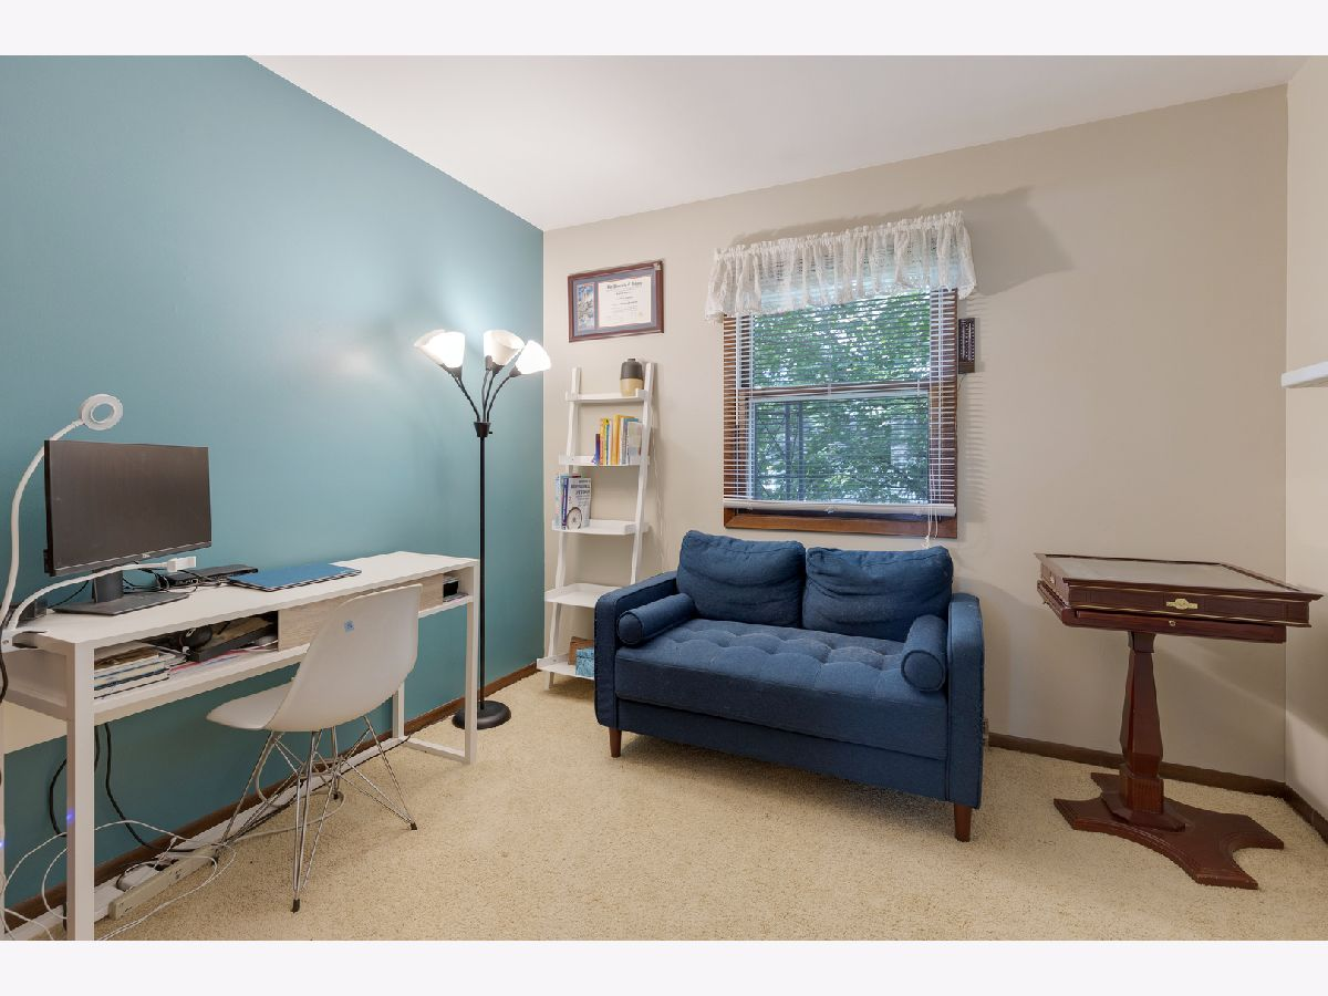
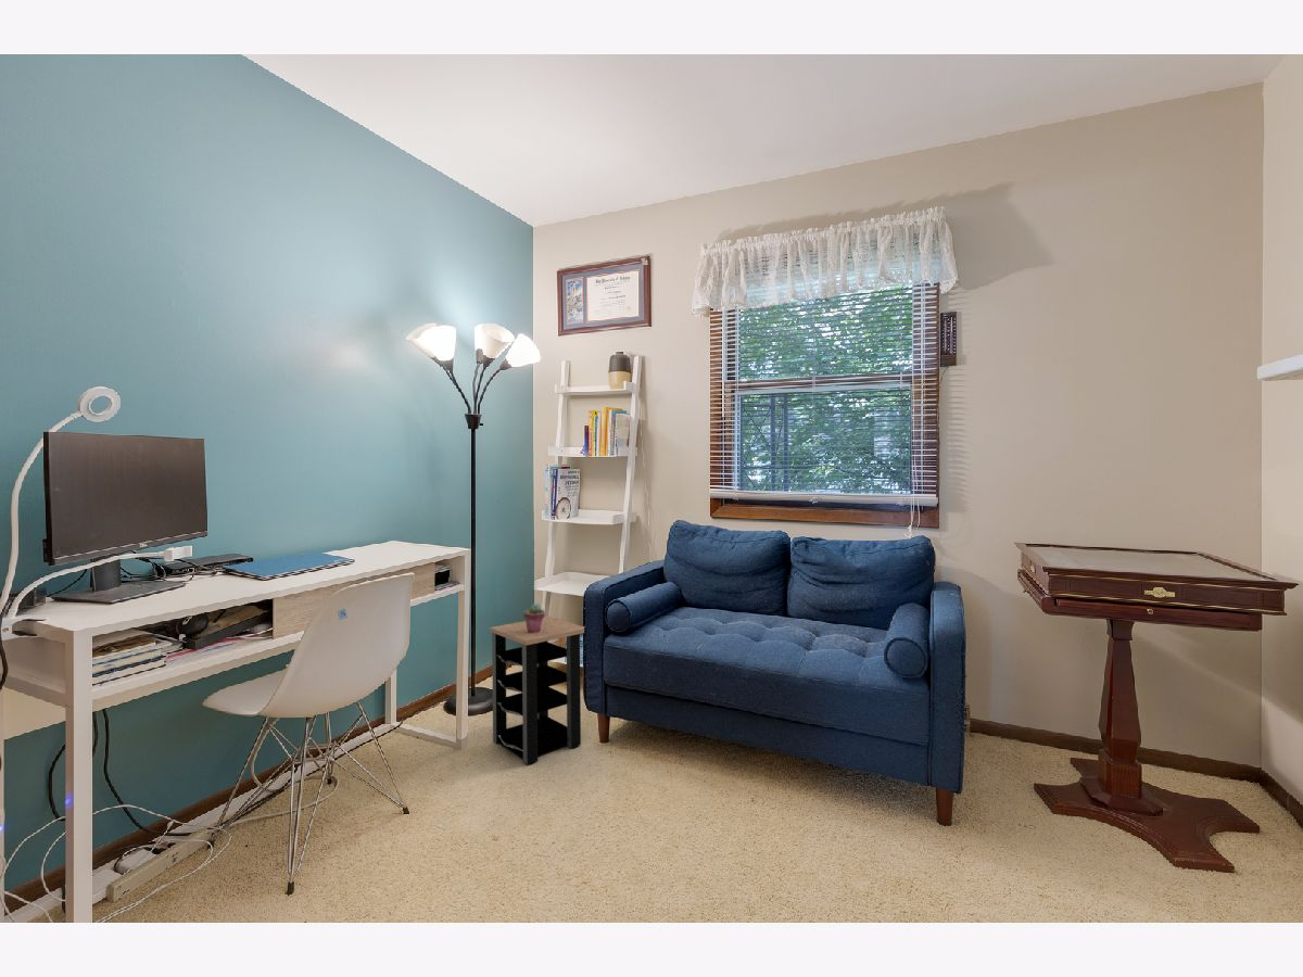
+ potted succulent (534, 617)
+ side table (537, 685)
